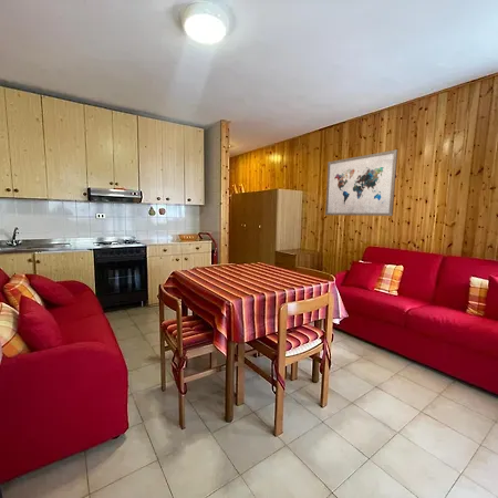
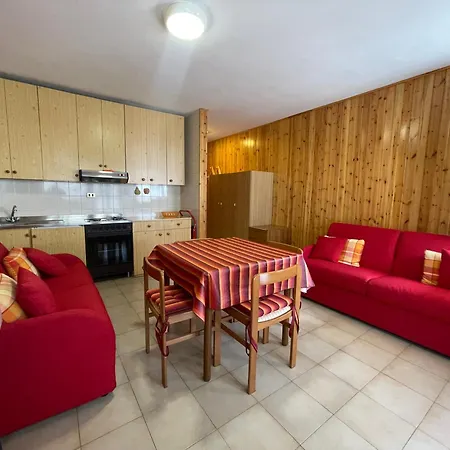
- wall art (356, 186)
